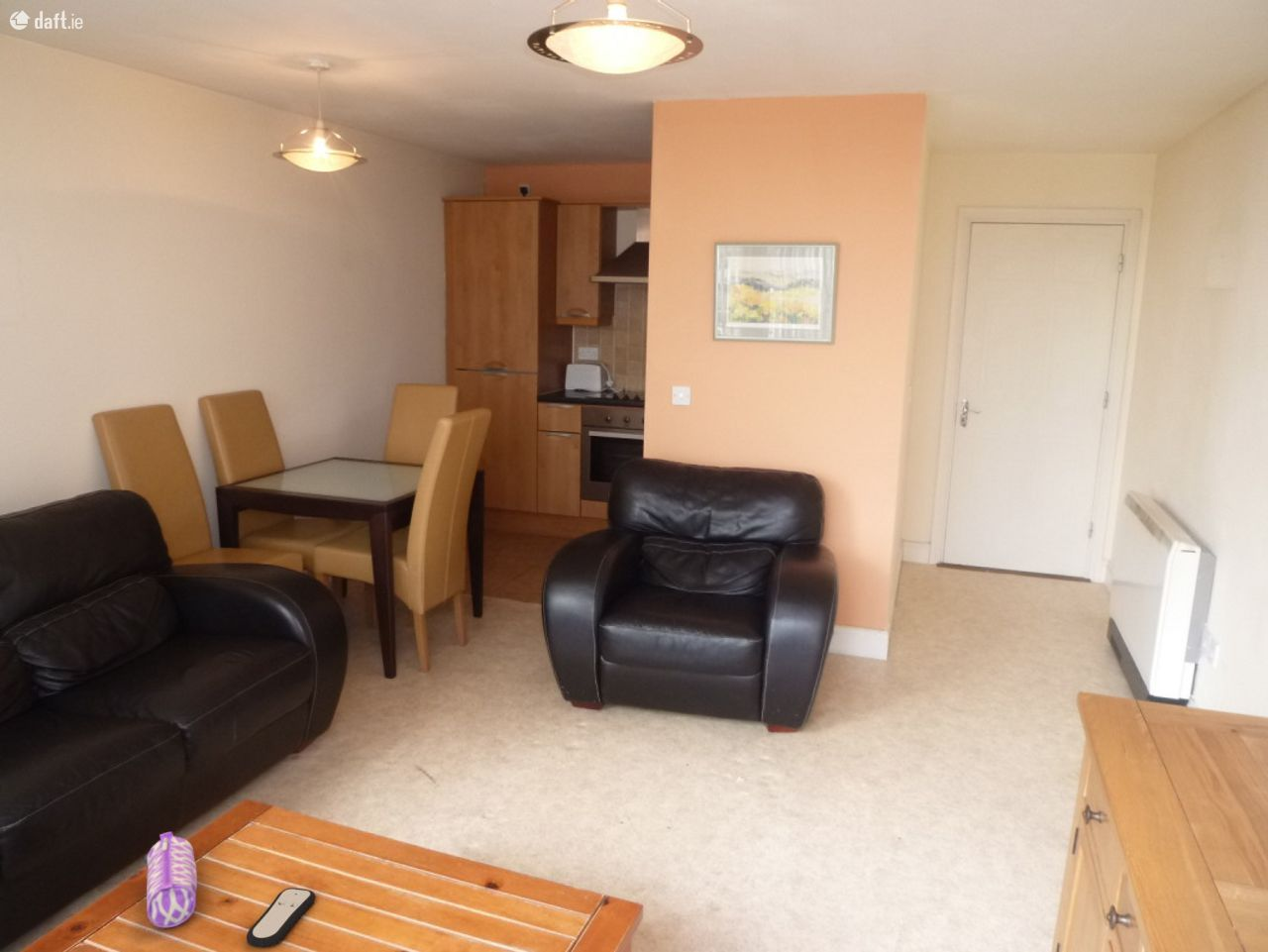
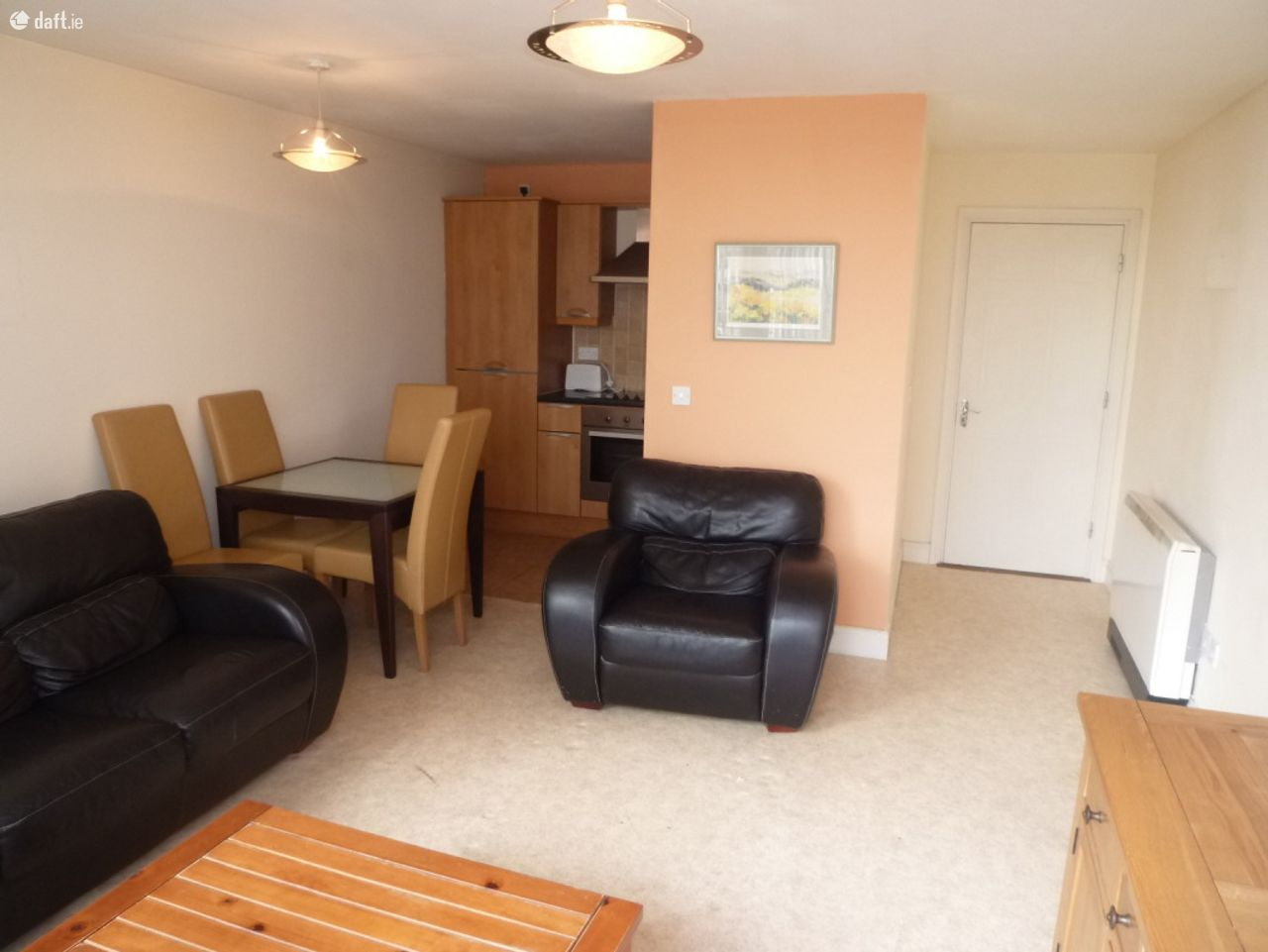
- remote control (280, 916)
- pencil case (171, 878)
